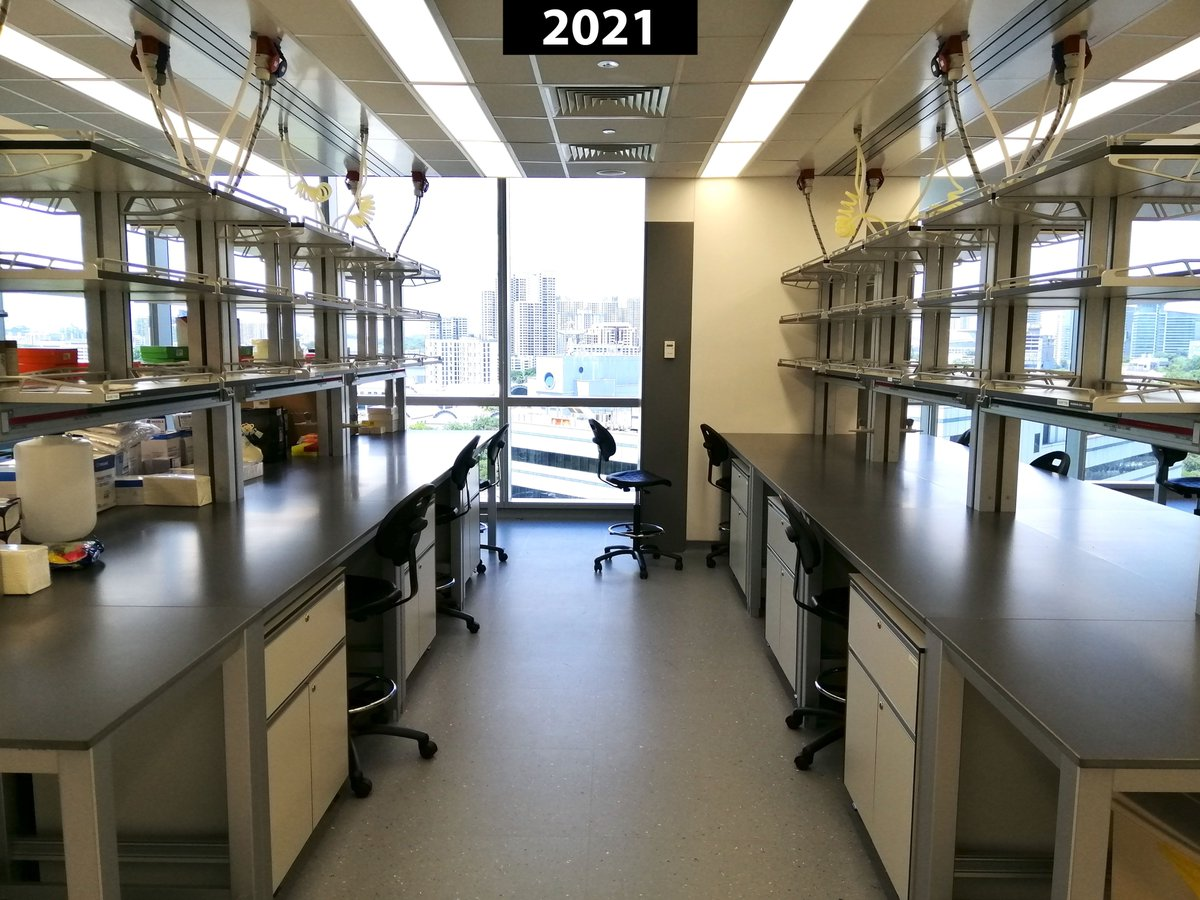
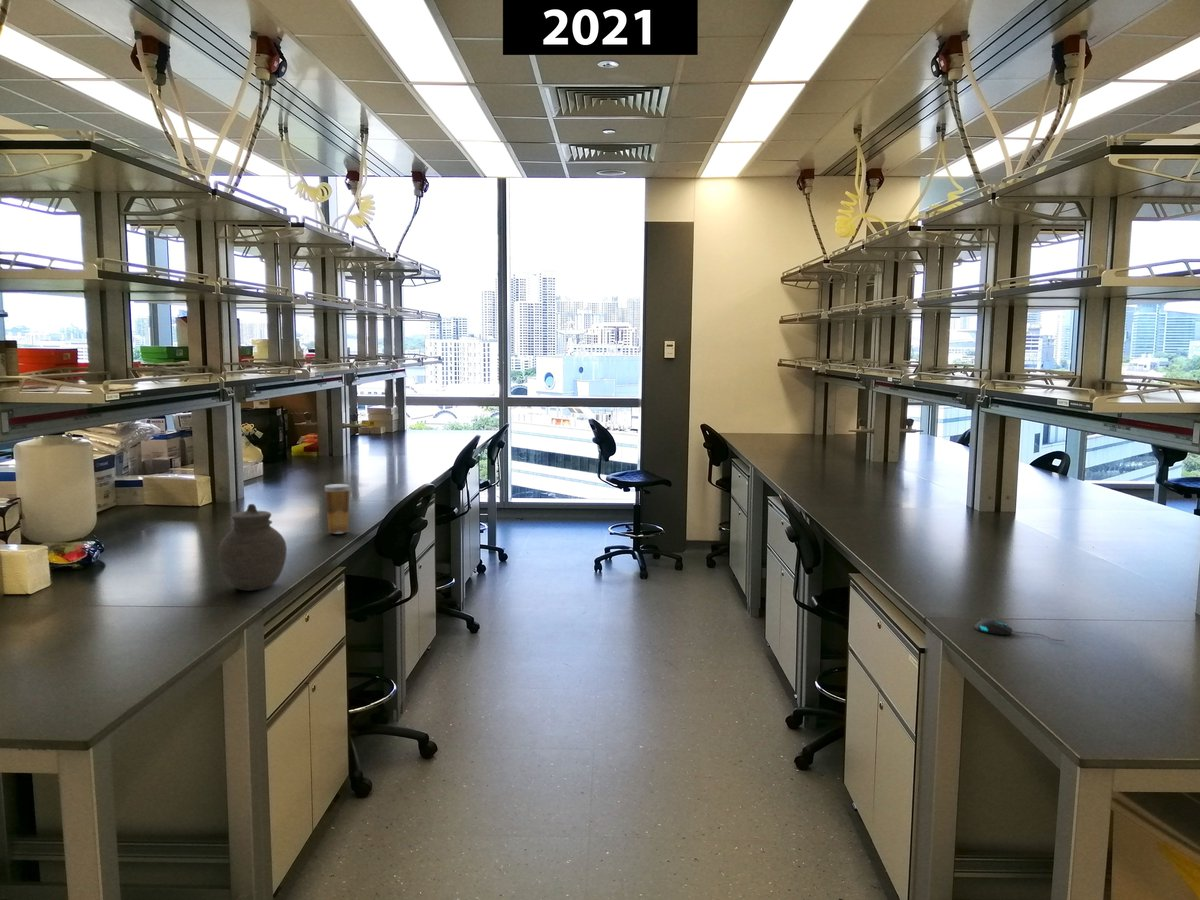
+ jar (252, 545)
+ mouse (1015, 631)
+ beverage cup (337, 509)
